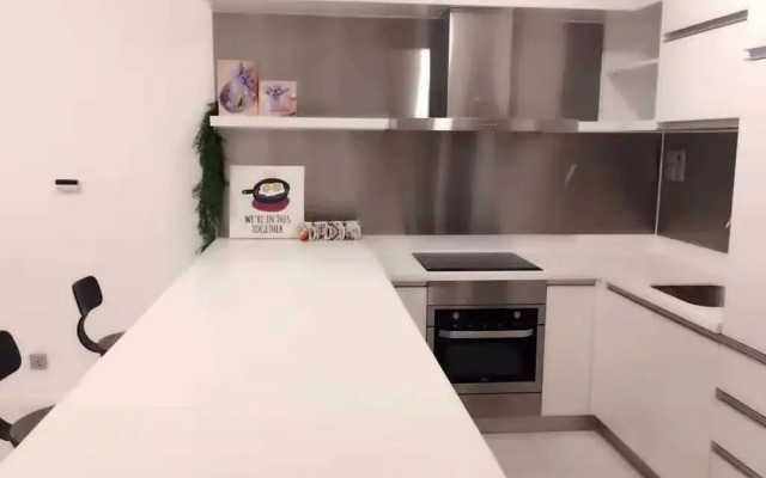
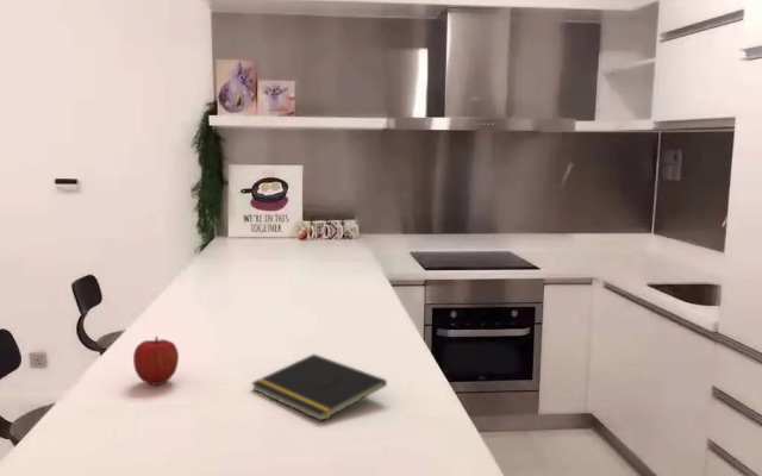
+ fruit (156, 359)
+ notepad (317, 383)
